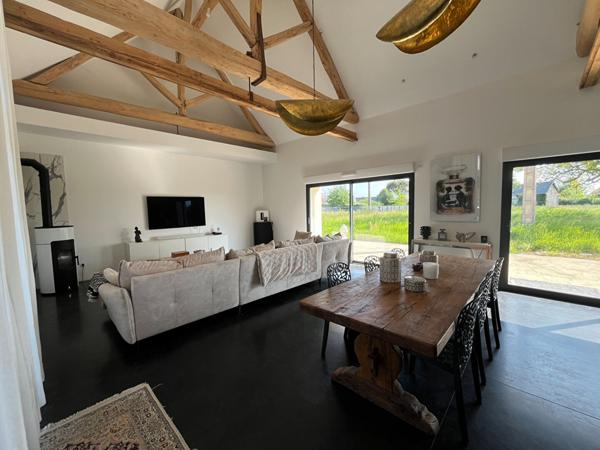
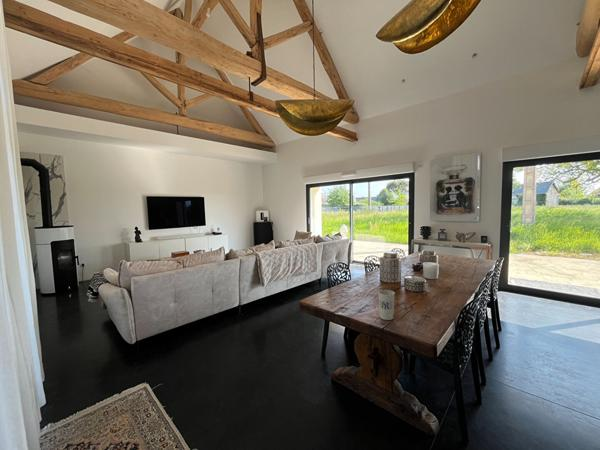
+ cup (386, 304)
